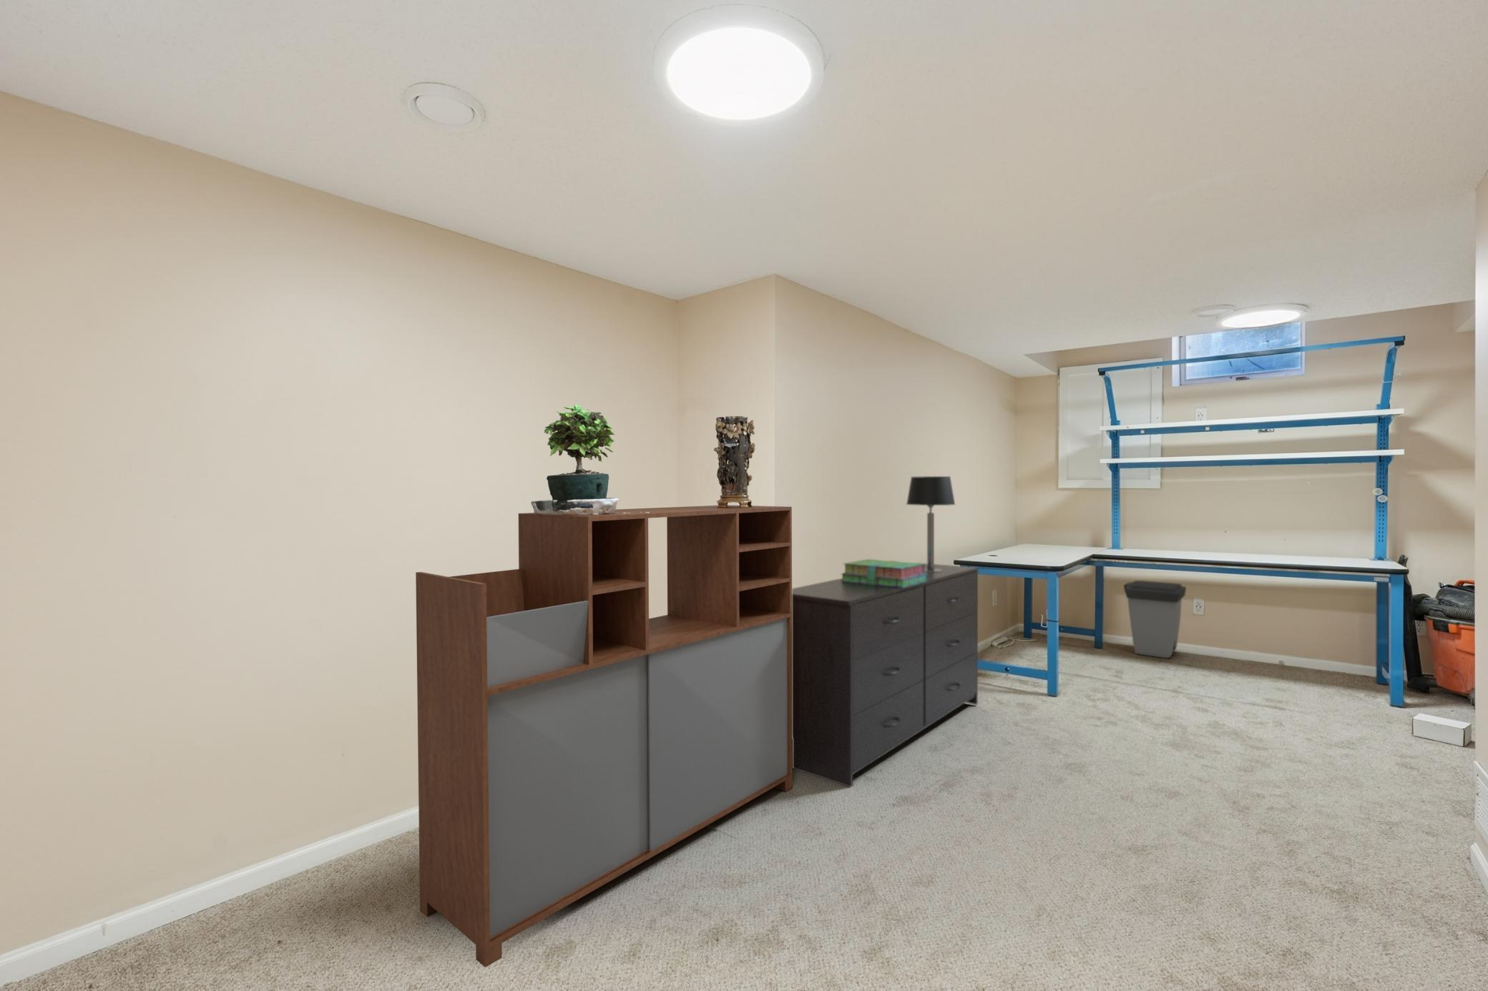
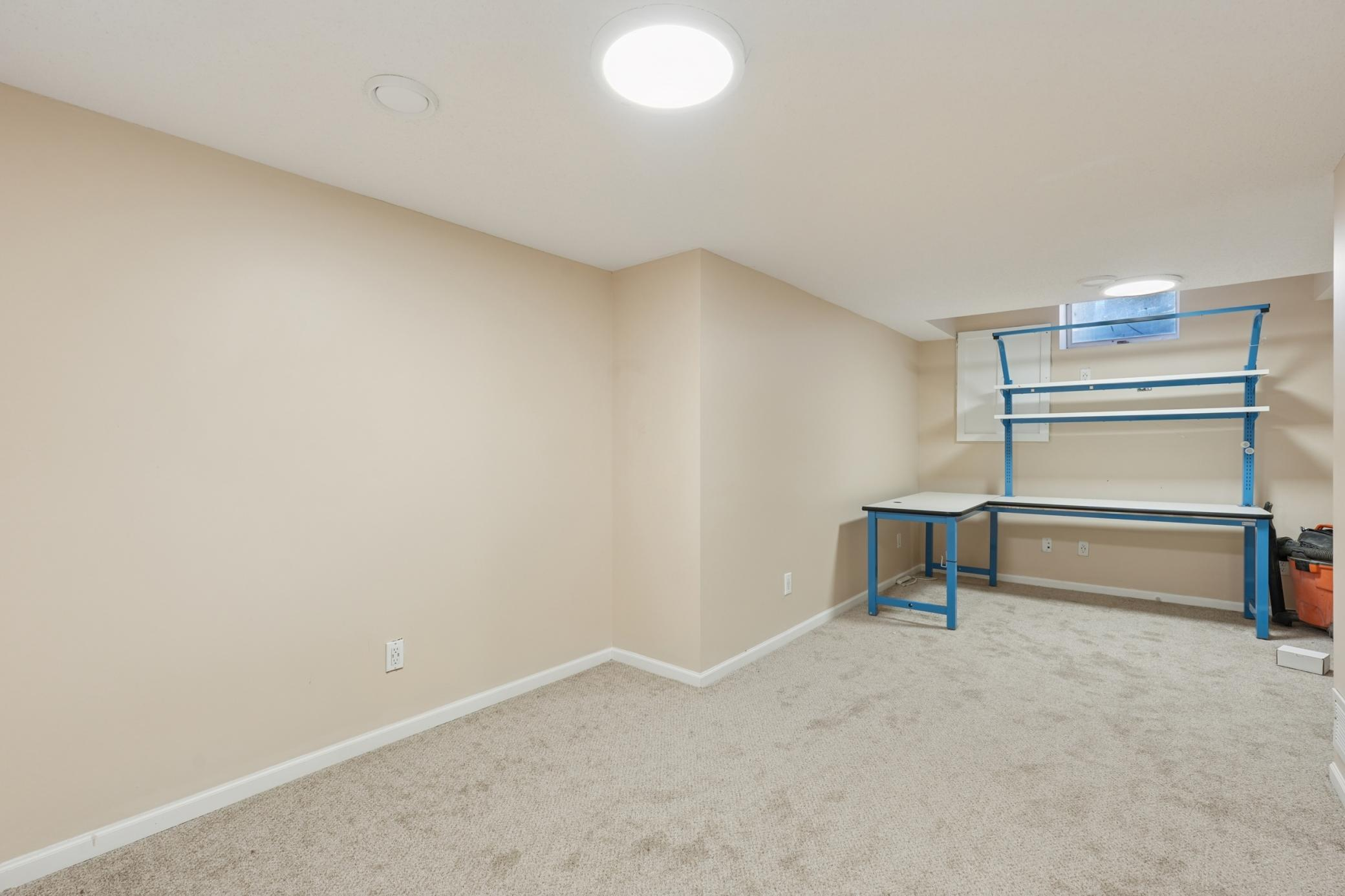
- storage cabinet (636, 676)
- decorative vase (730, 461)
- table lamp (930, 523)
- potted plant (585, 457)
- trash can (1154, 617)
- dresser (892, 655)
- stack of books (884, 572)
